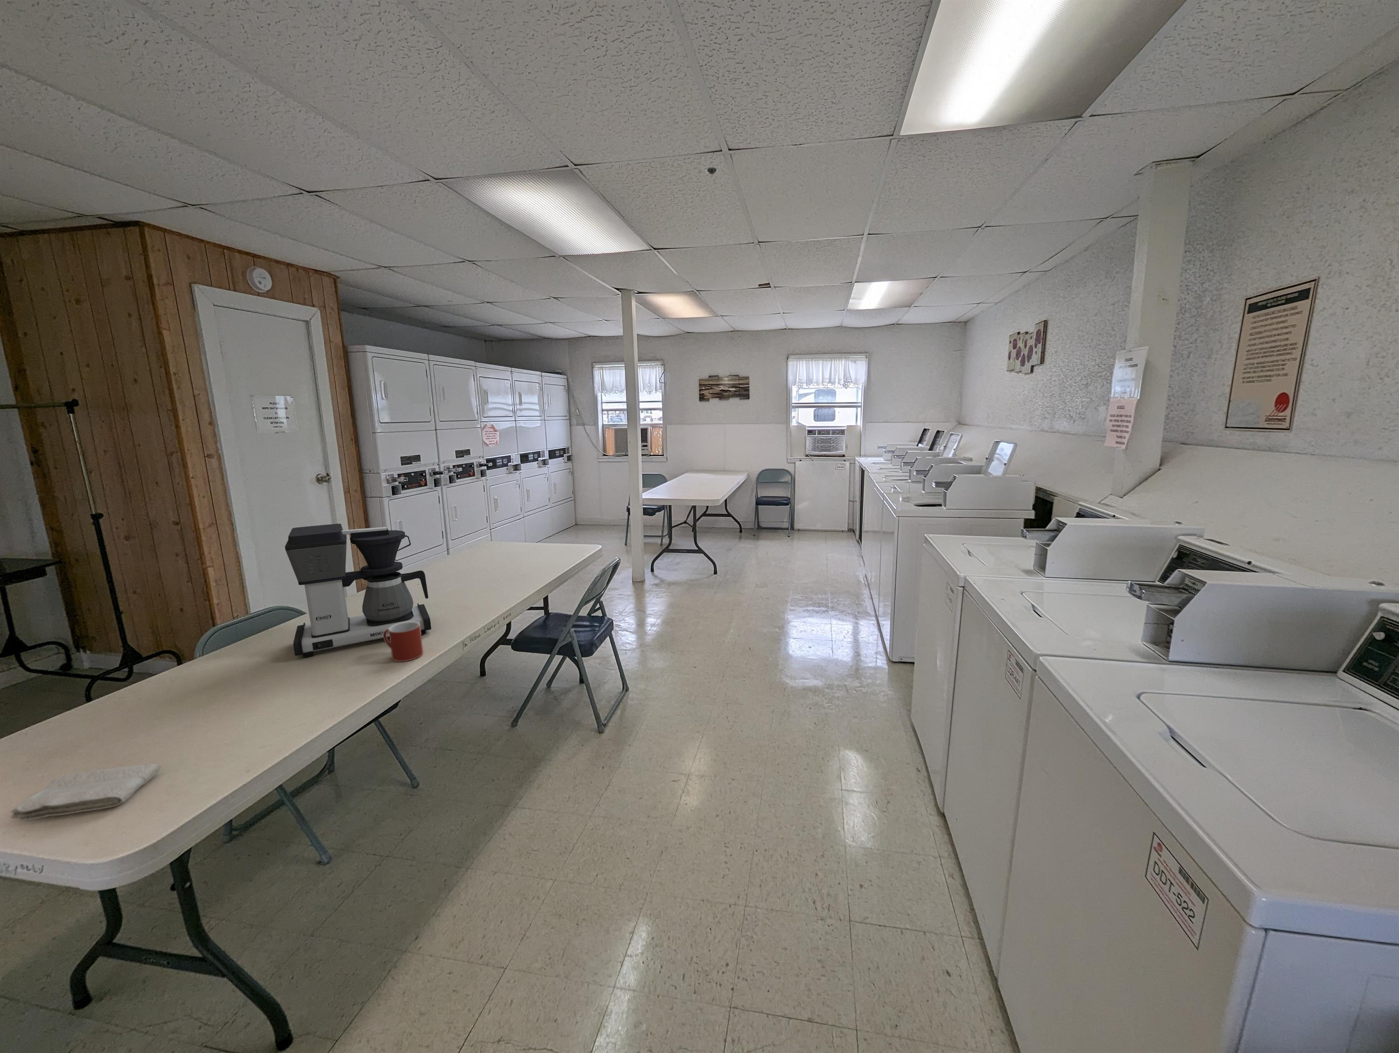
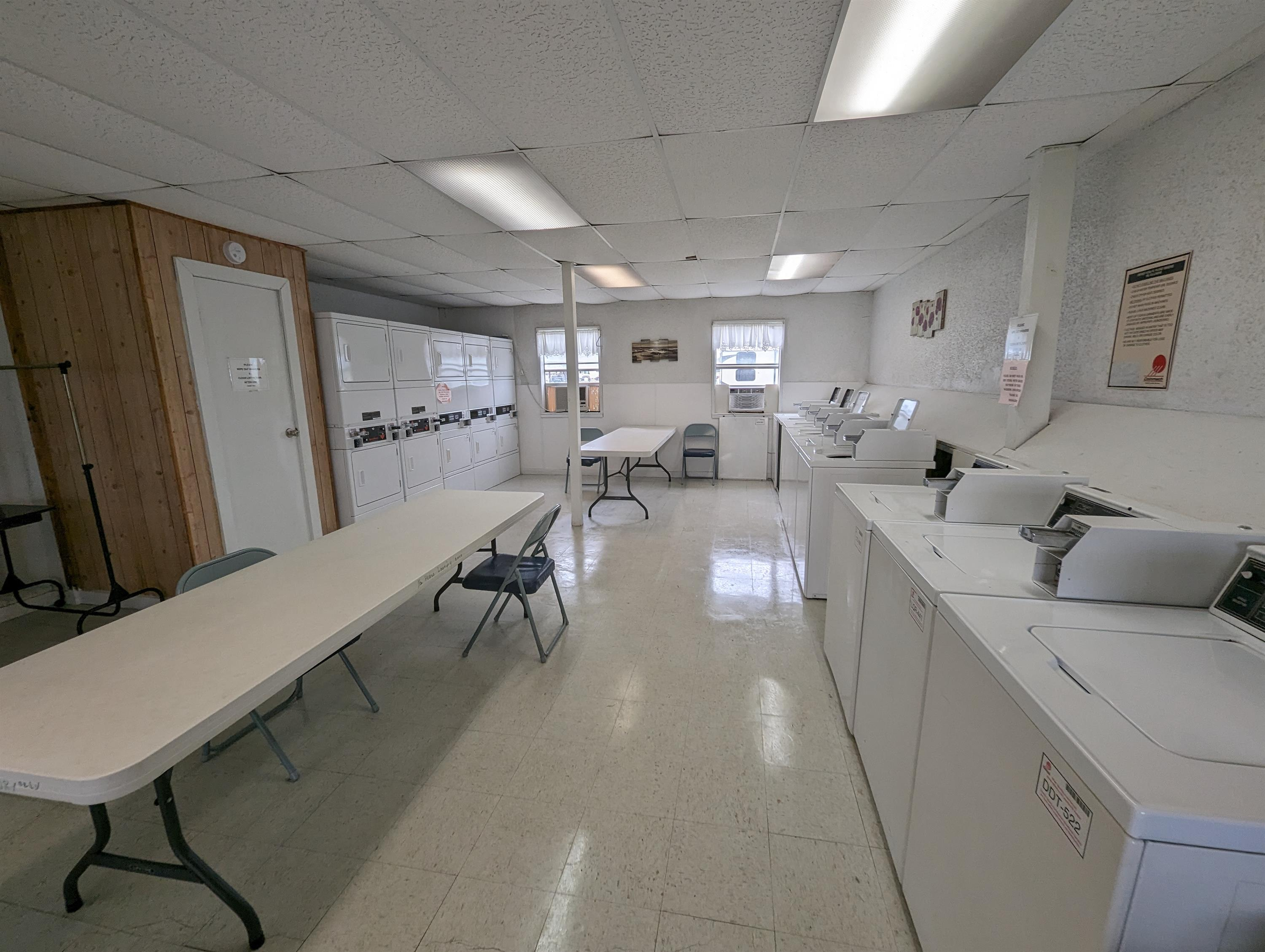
- mug (400, 642)
- coffee maker (361, 578)
- washcloth (90, 789)
- smoke detector (711, 170)
